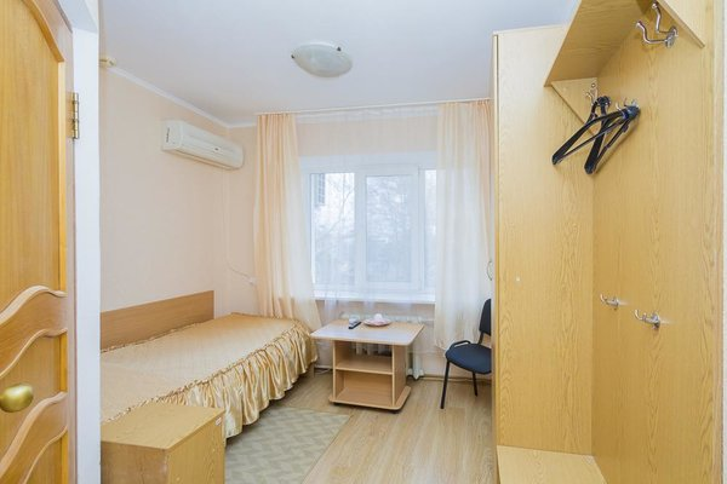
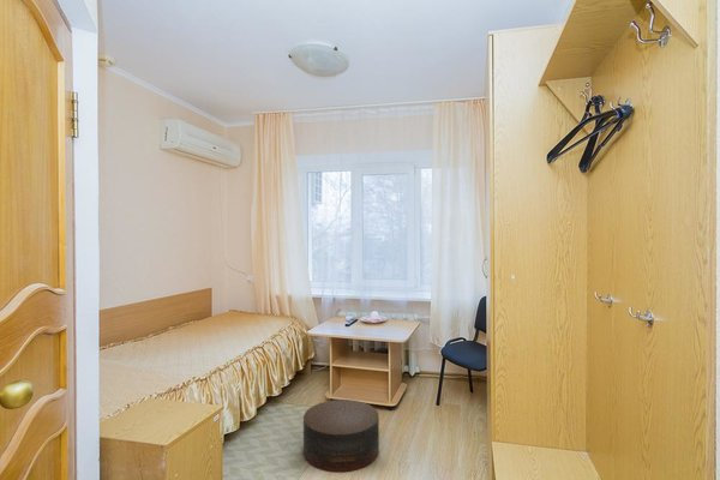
+ stool (341, 432)
